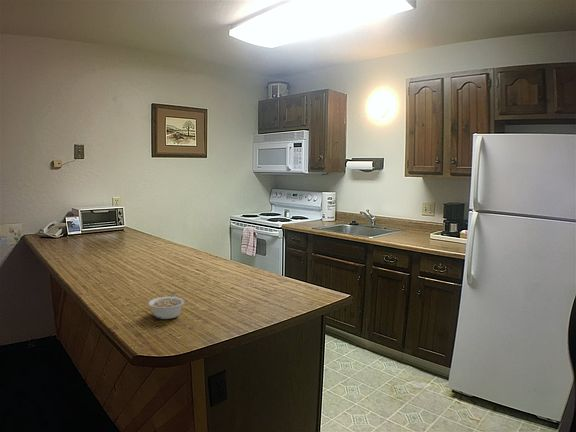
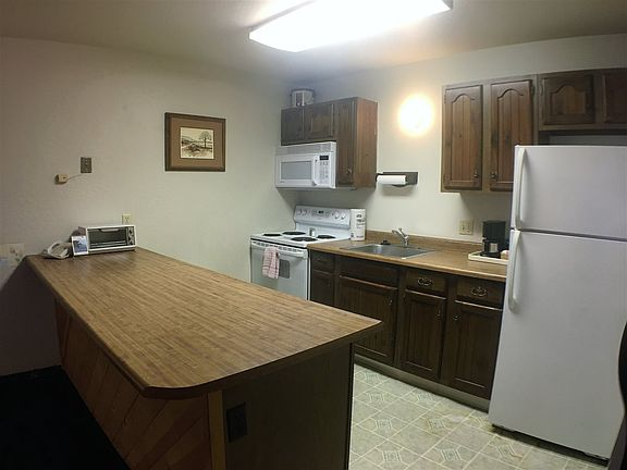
- legume (166, 306)
